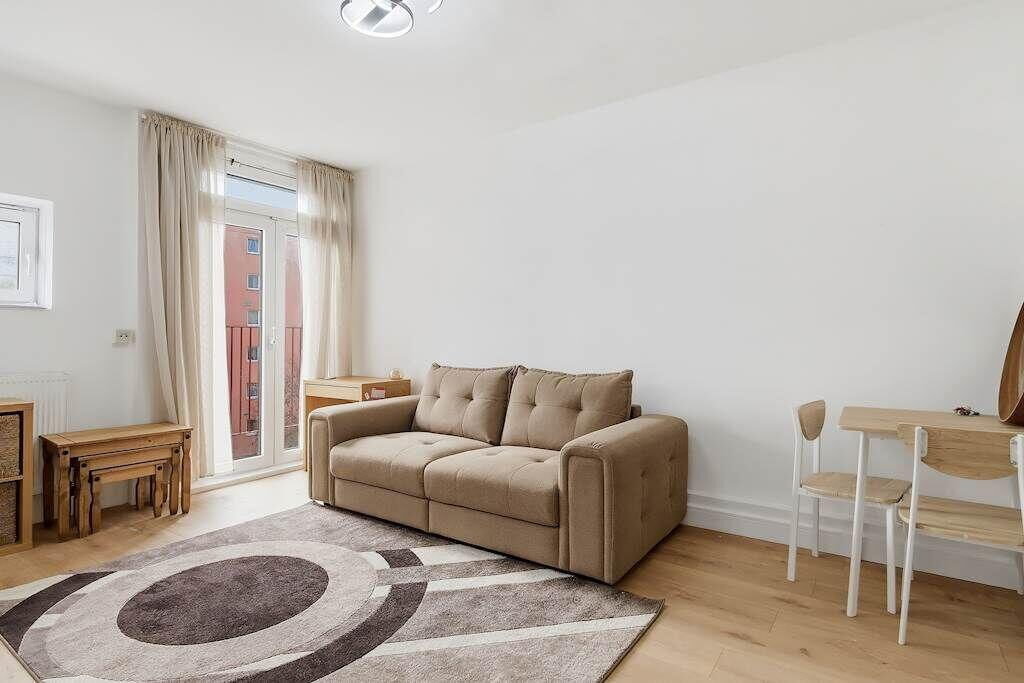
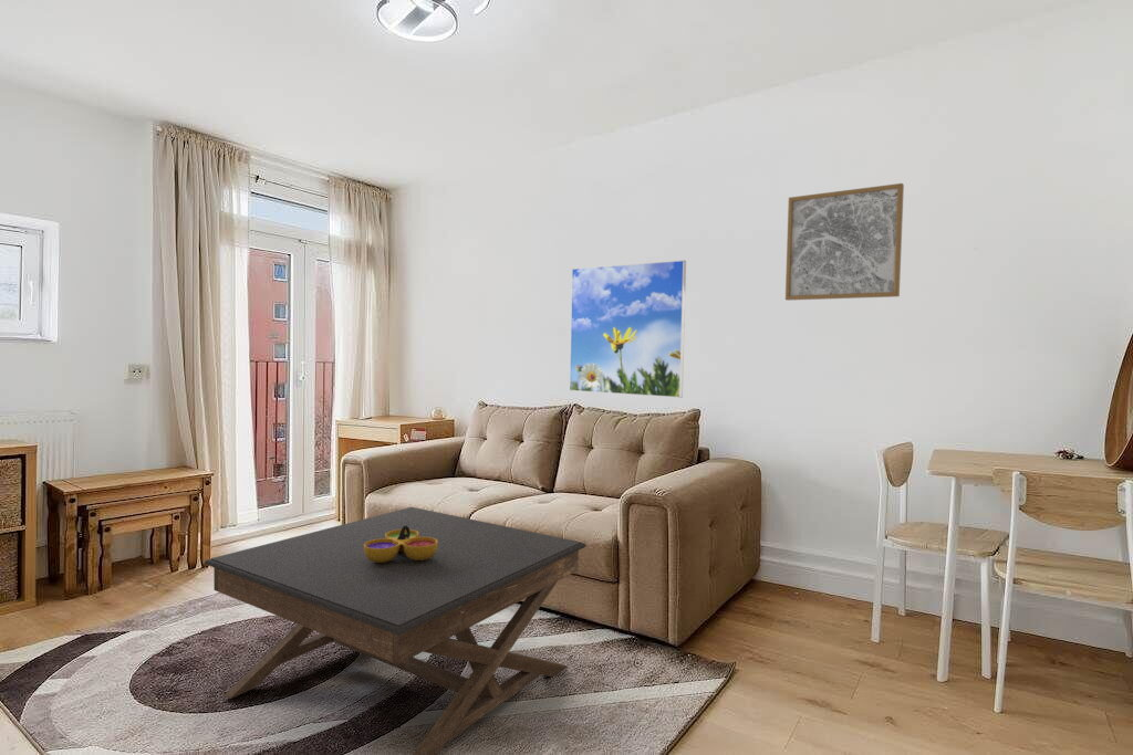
+ wall art (841, 244)
+ decorative bowl (406, 542)
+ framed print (624, 329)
+ coffee table (406, 615)
